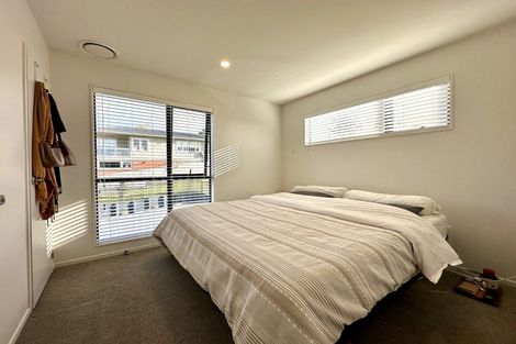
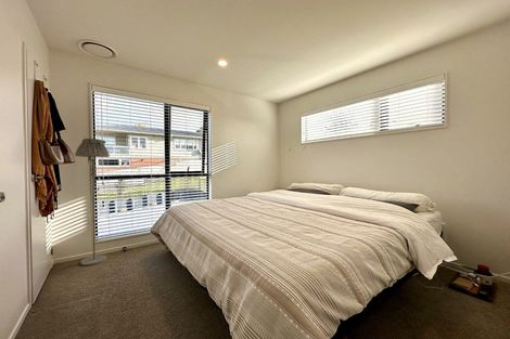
+ floor lamp (93, 199)
